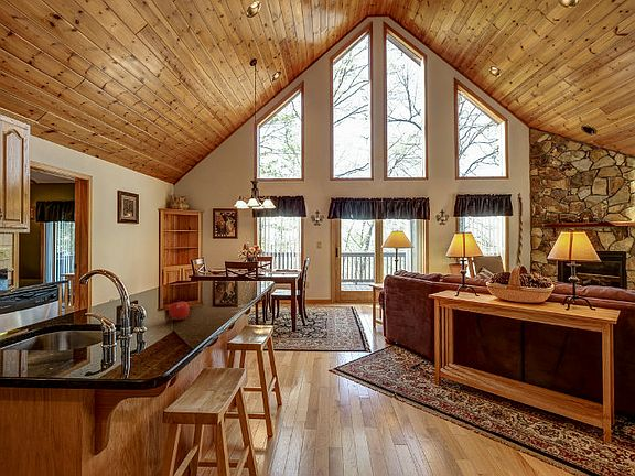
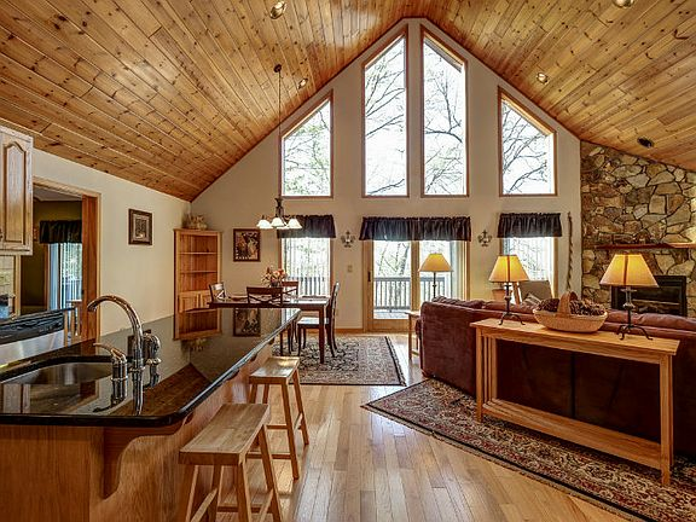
- fruit (179, 309)
